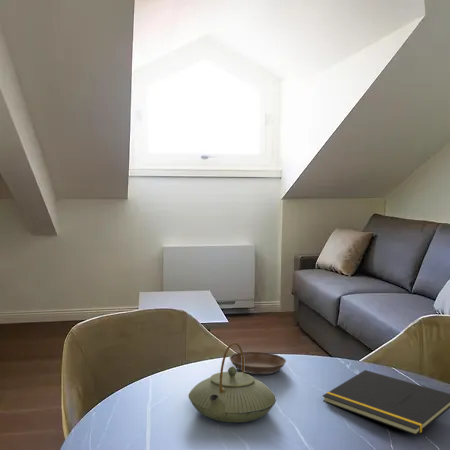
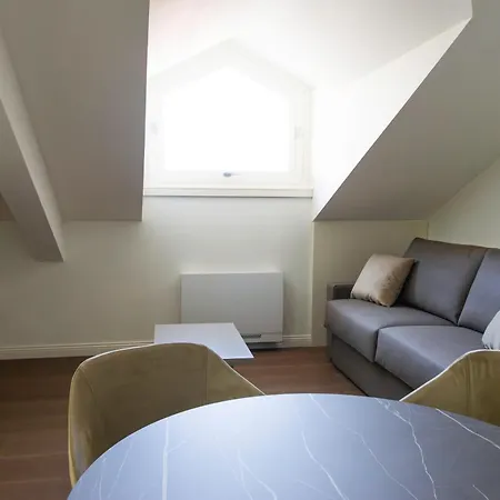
- saucer (257, 363)
- teapot (230, 379)
- notepad (387, 398)
